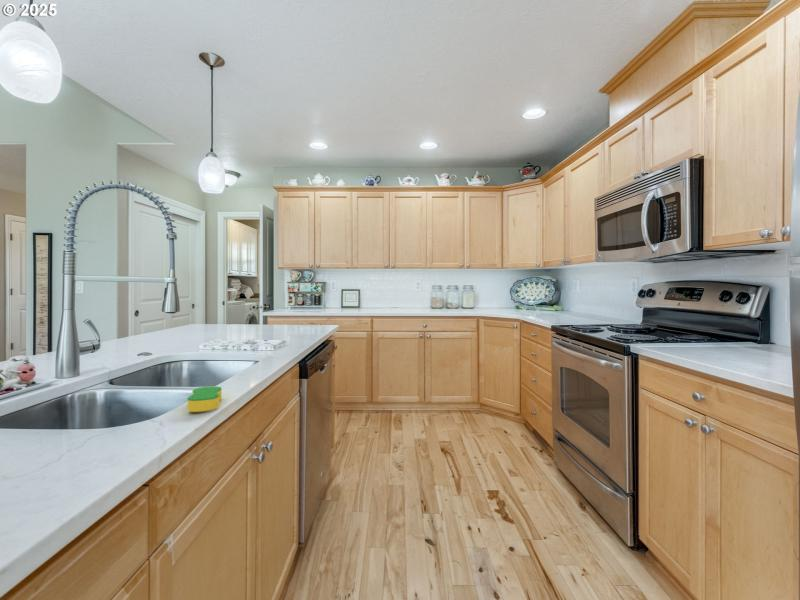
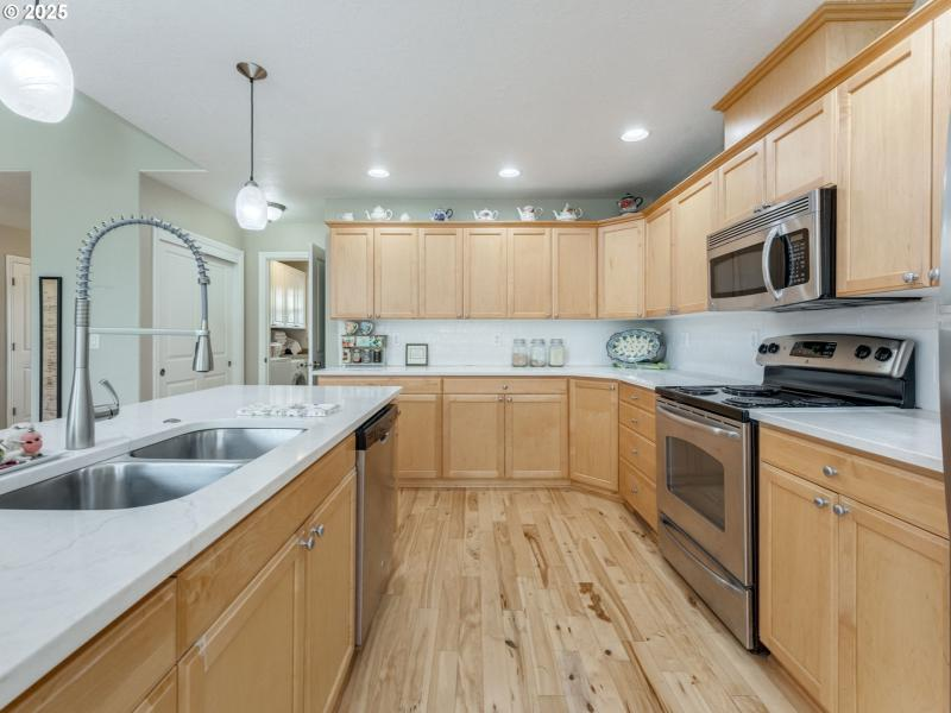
- sponge (205, 398)
